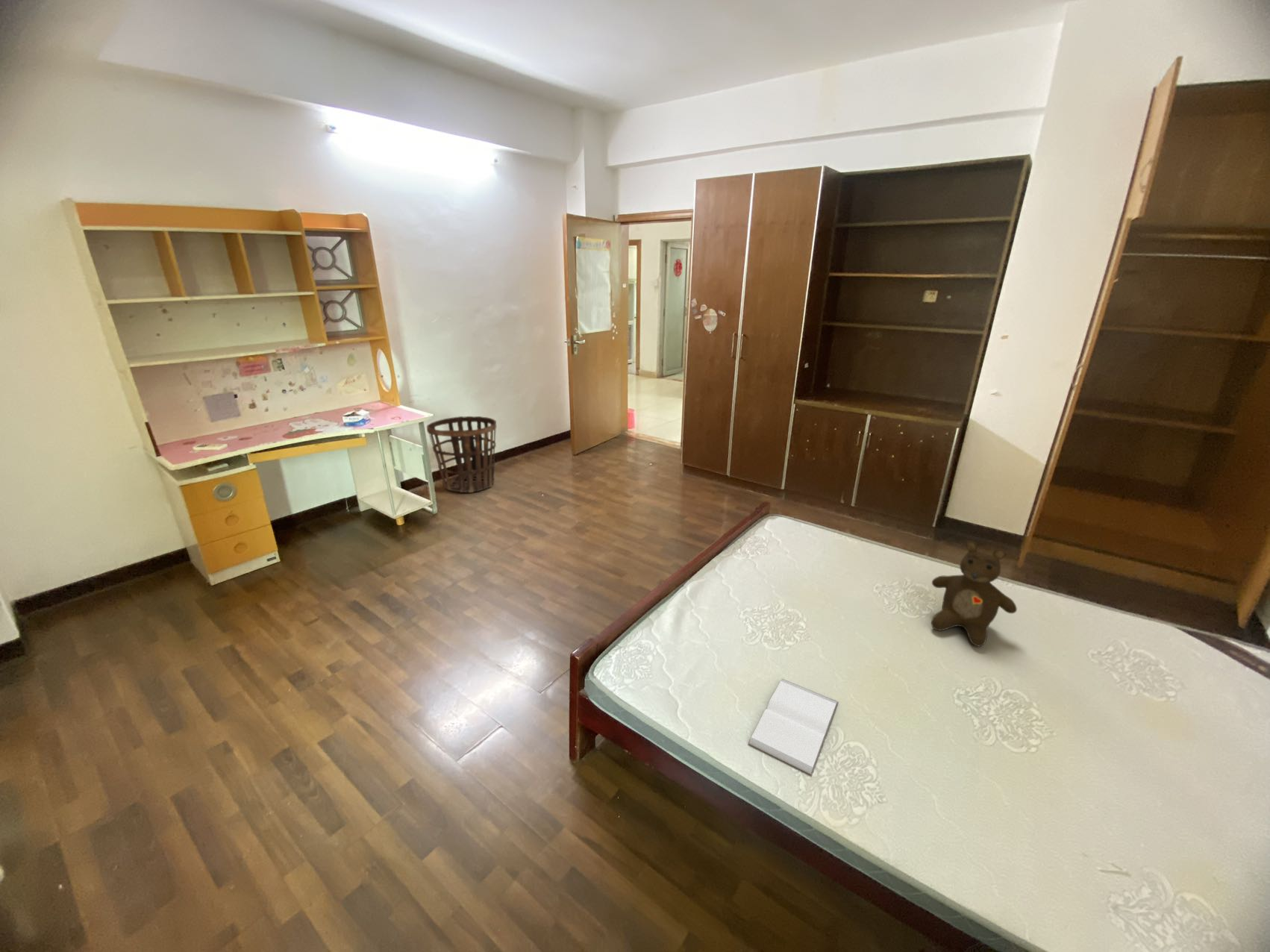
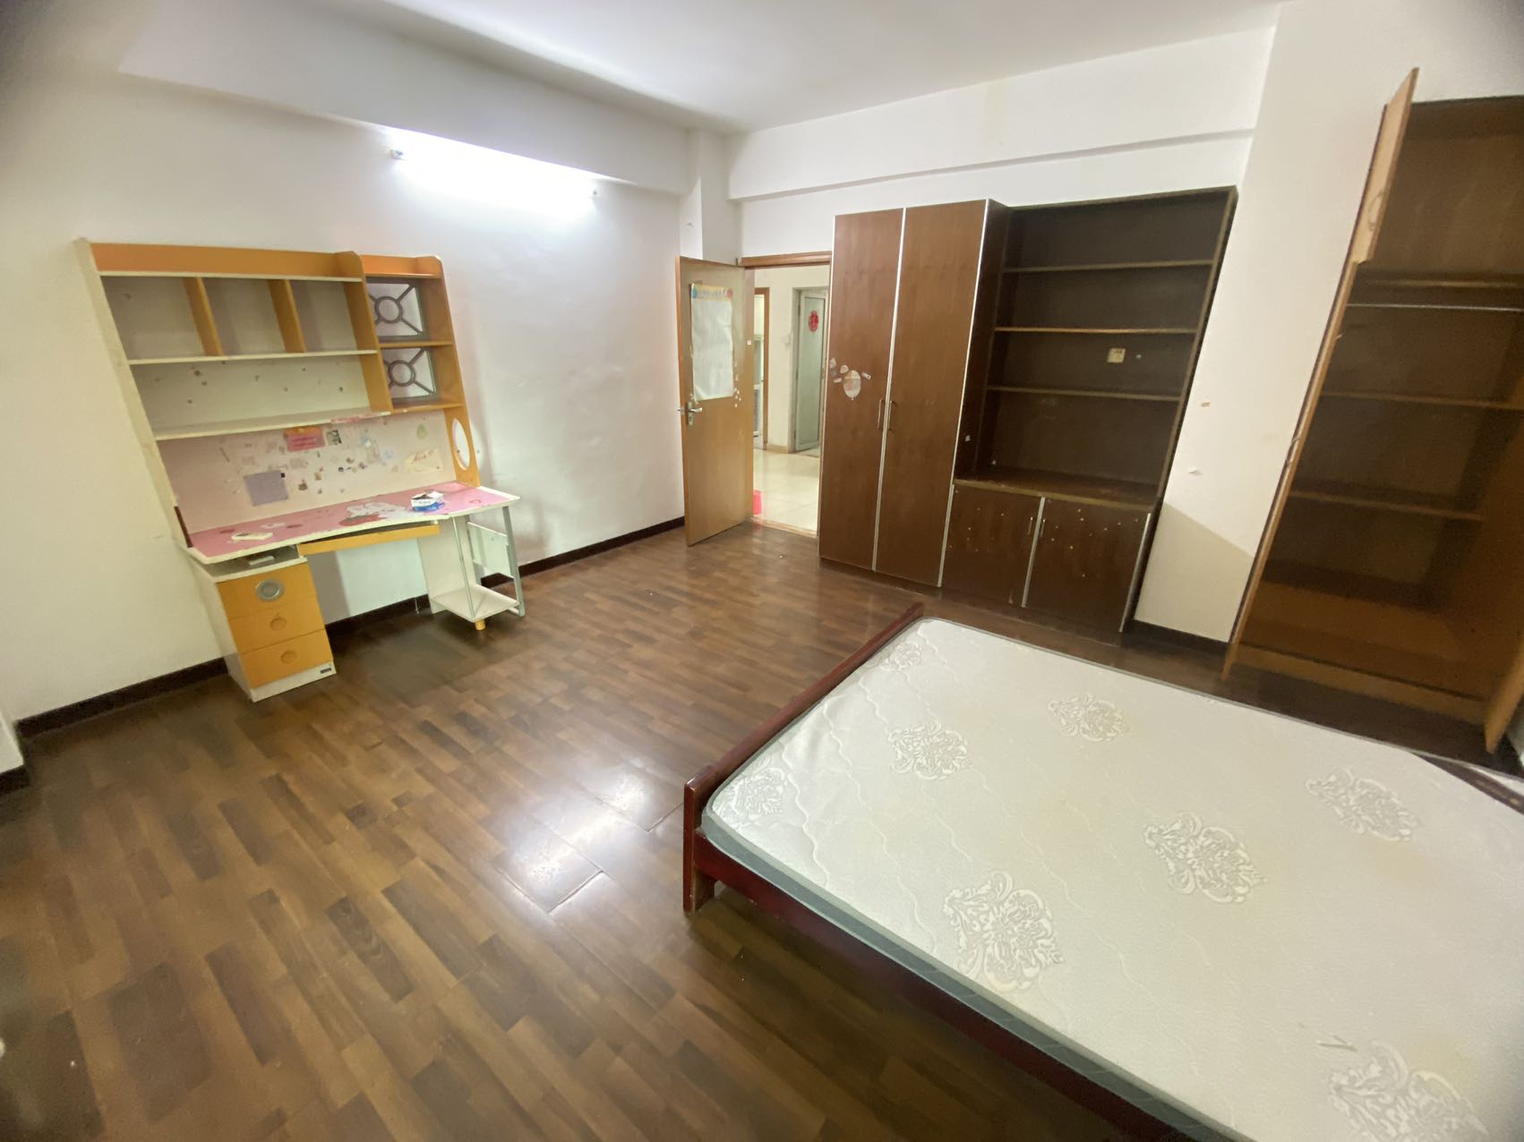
- basket (466, 454)
- book (795, 718)
- teddy bear (972, 589)
